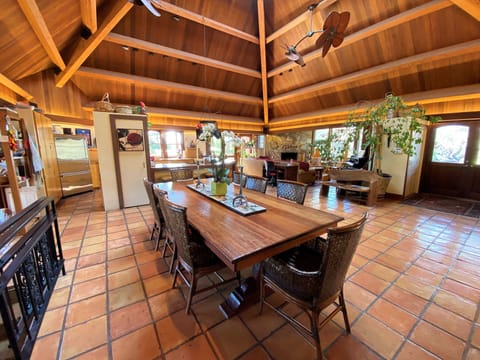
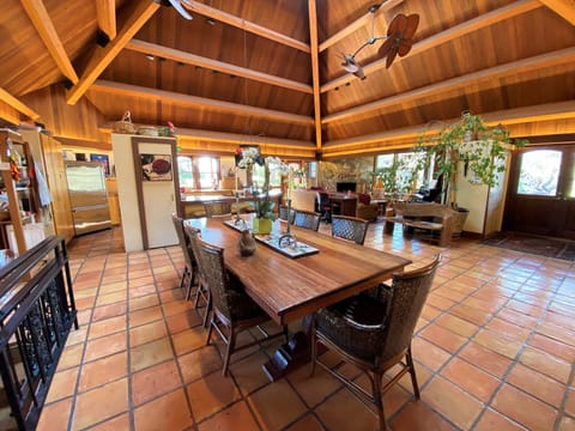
+ teapot (246, 239)
